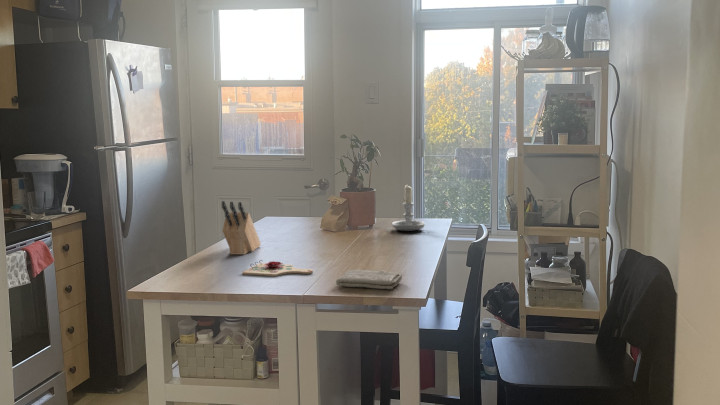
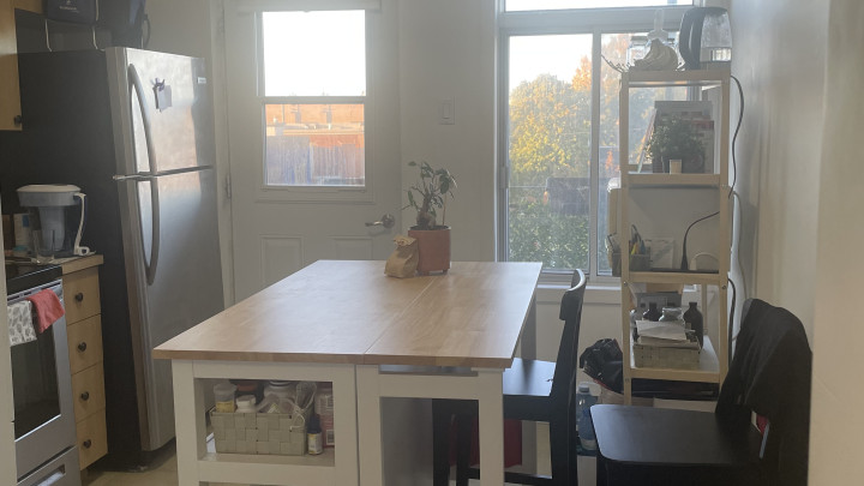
- knife block (240, 224)
- cutting board (281, 267)
- candle (408, 207)
- washcloth (369, 278)
